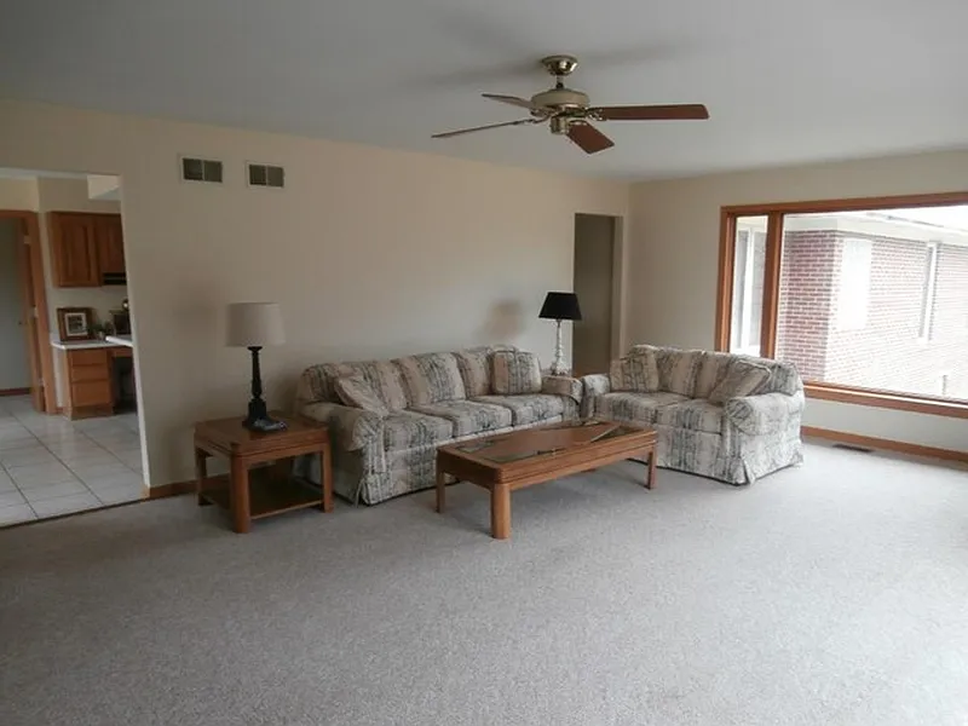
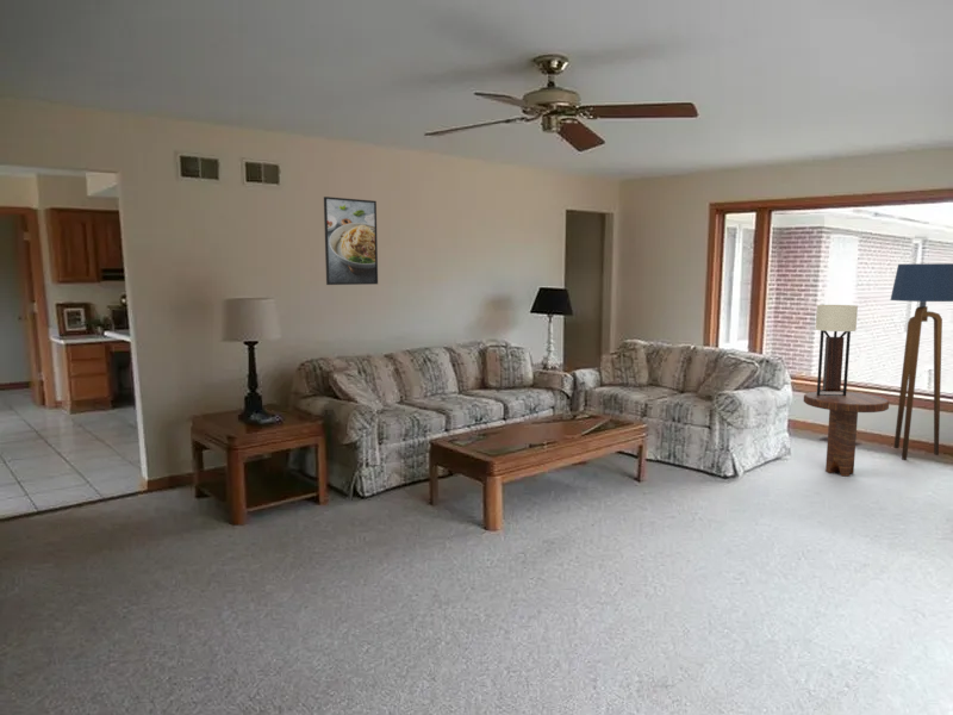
+ floor lamp (916, 361)
+ wall sconce (834, 350)
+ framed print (351, 242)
+ side table (842, 435)
